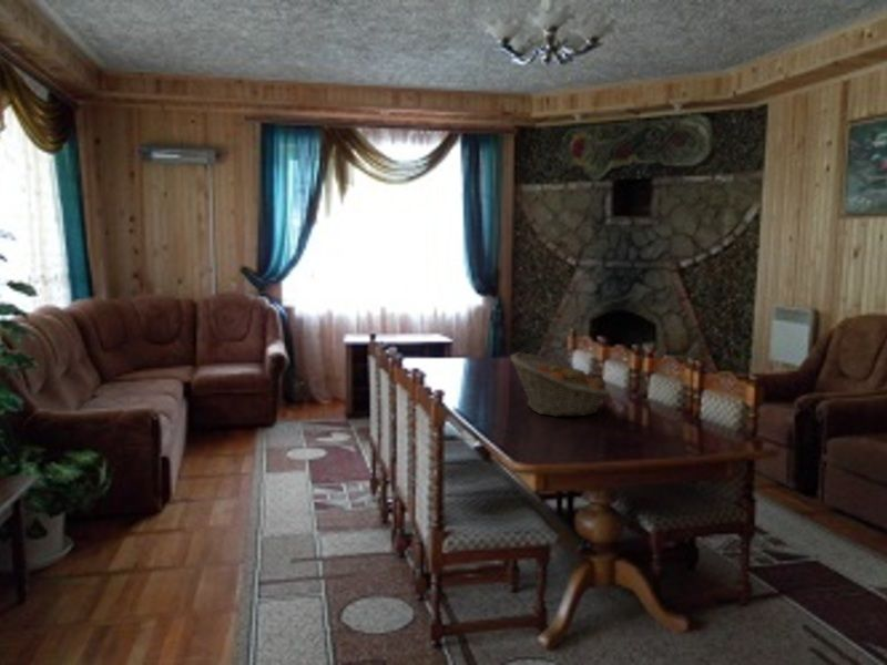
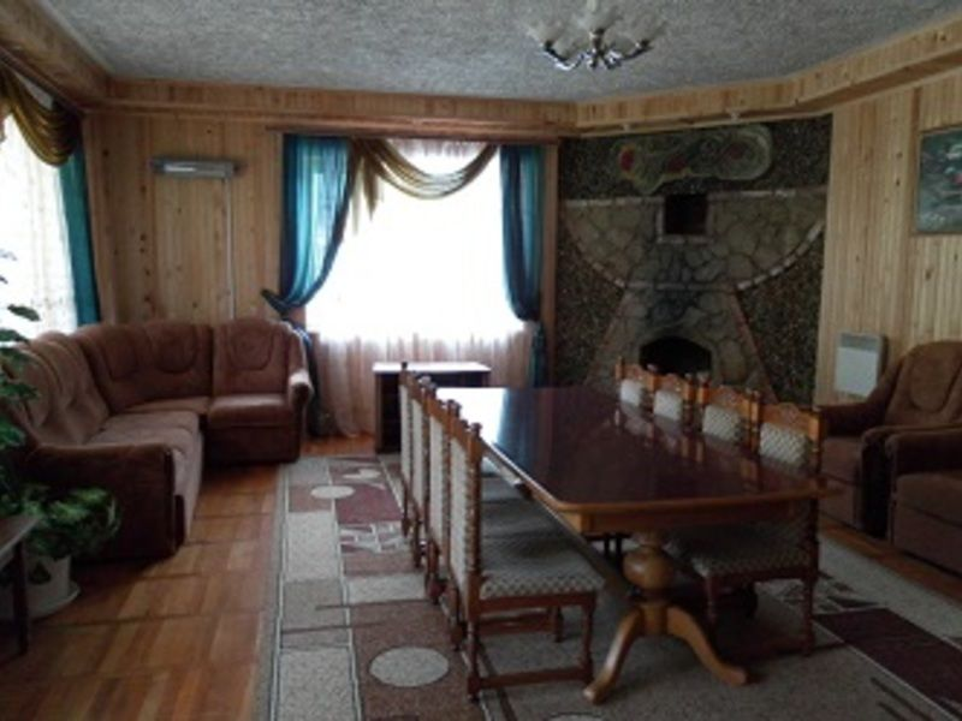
- fruit basket (558, 381)
